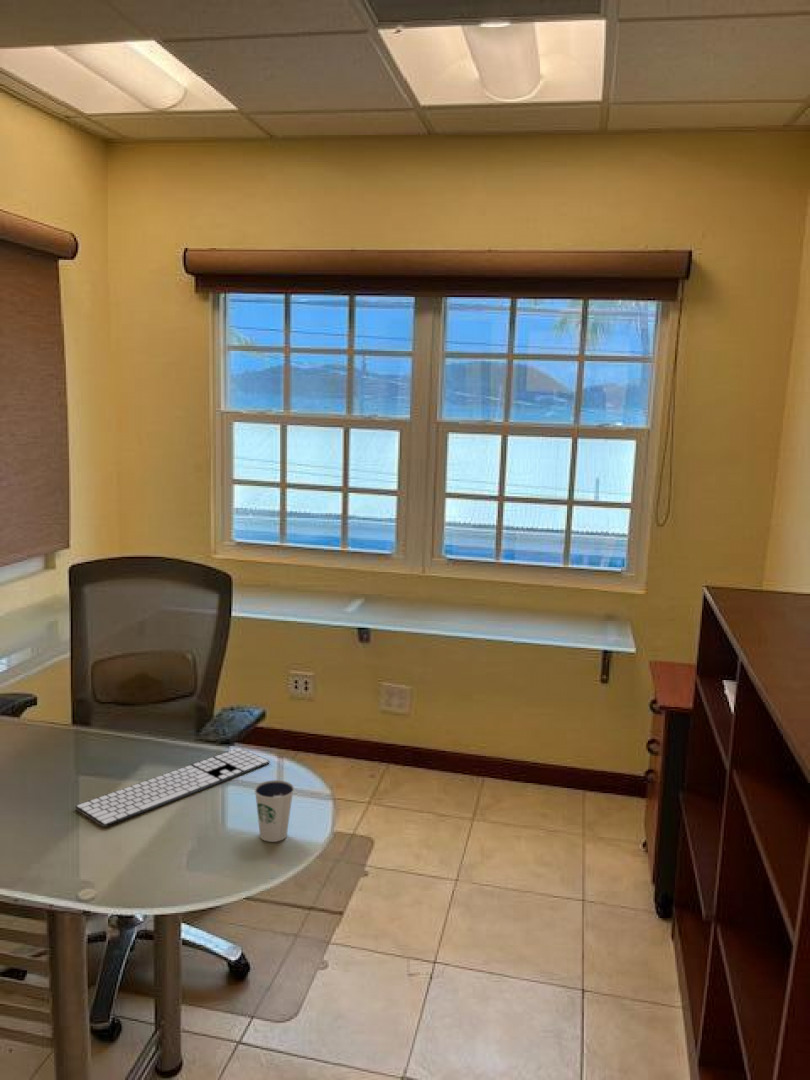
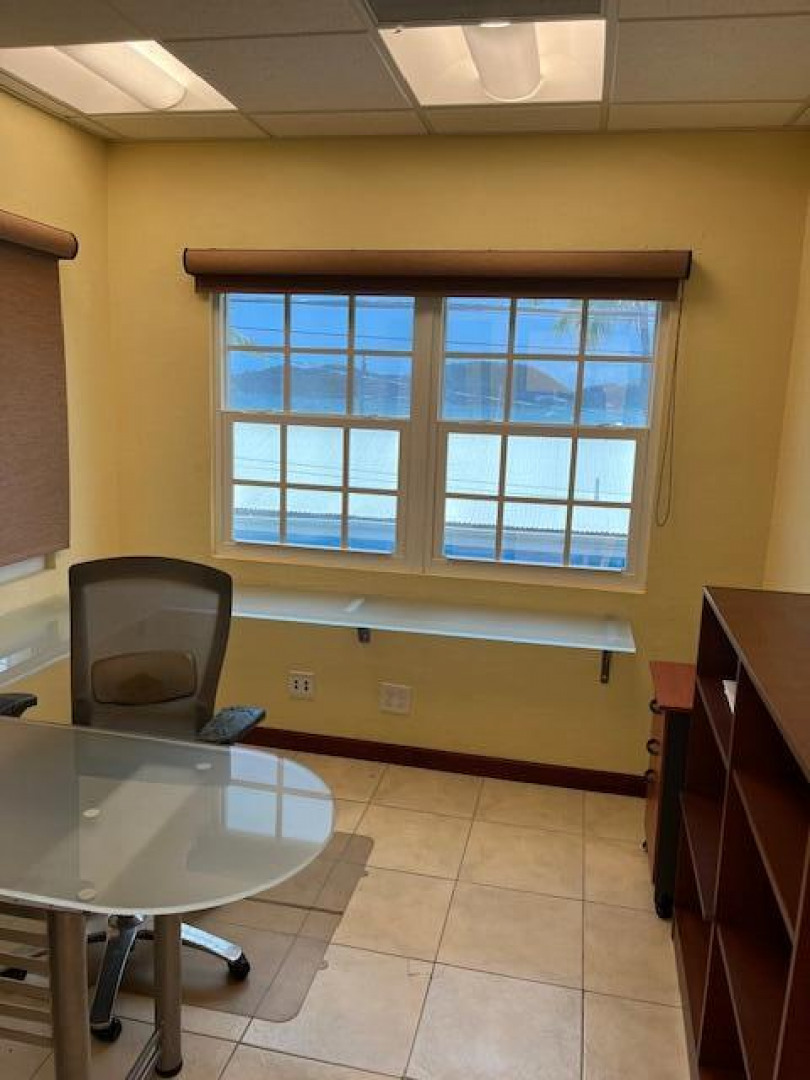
- dixie cup (273, 812)
- computer keyboard (179, 782)
